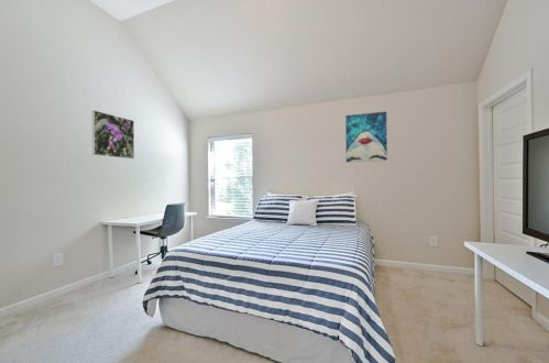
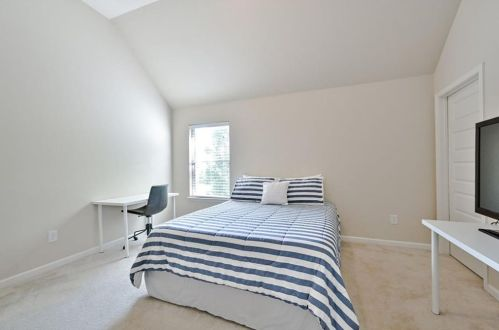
- wall art (365, 138)
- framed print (114, 136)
